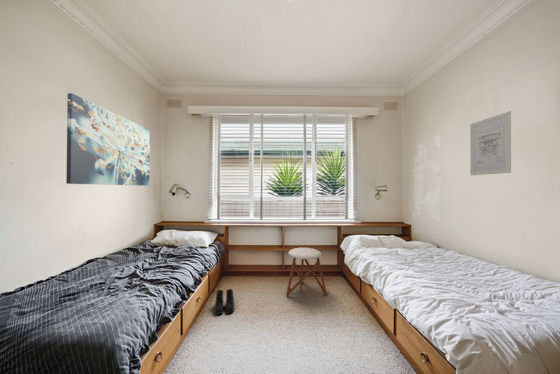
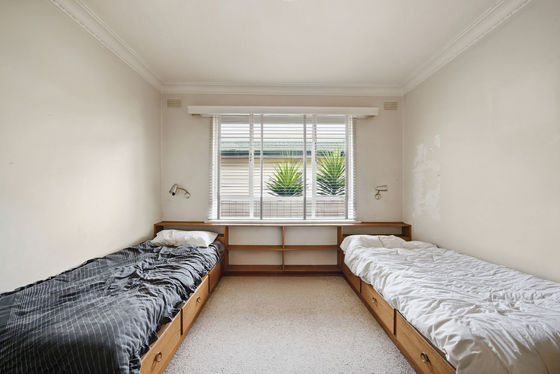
- wall art (488, 146)
- stool (308, 271)
- boots (226, 299)
- wall art (118, 150)
